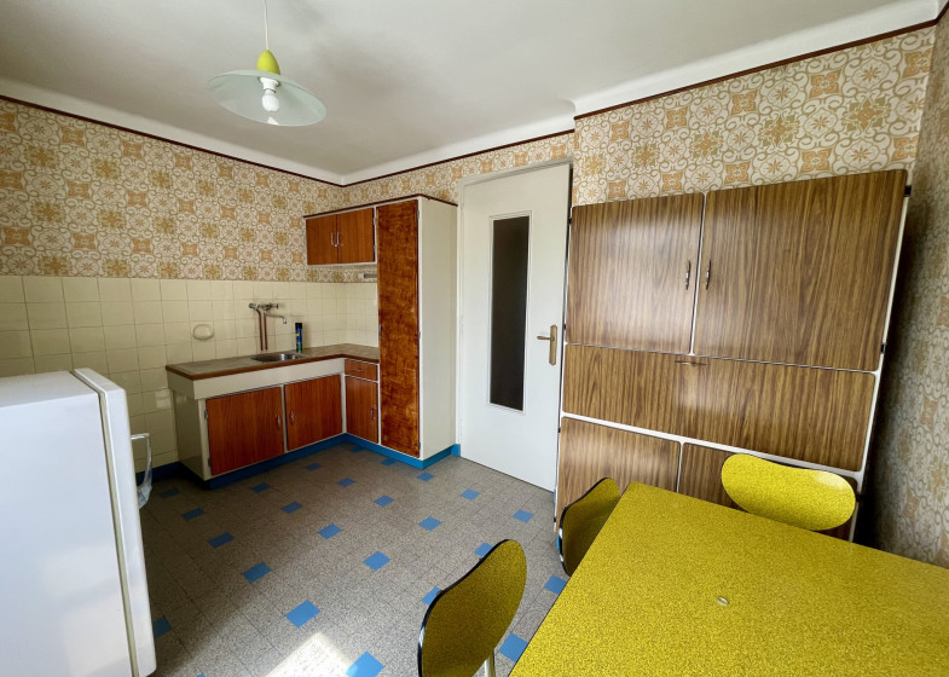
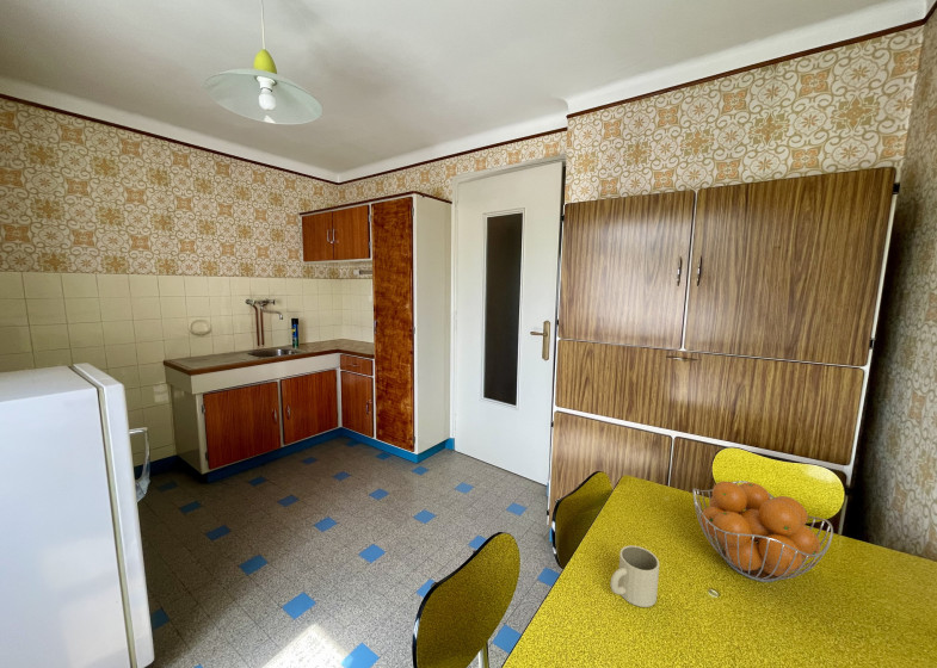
+ fruit basket (754, 528)
+ mug (631, 576)
